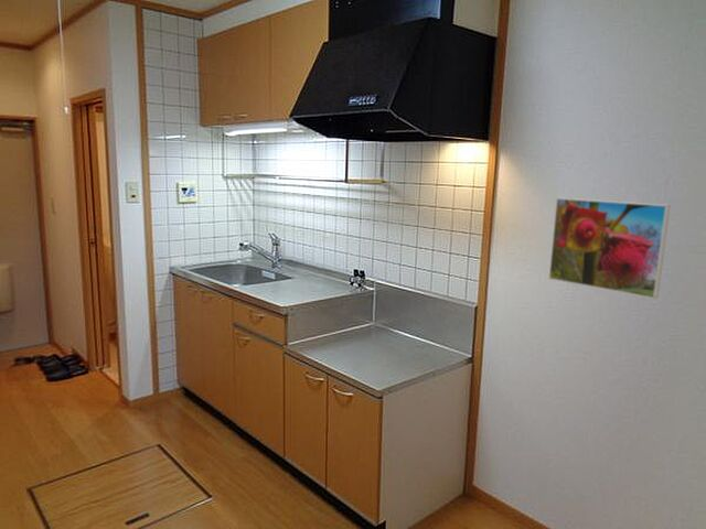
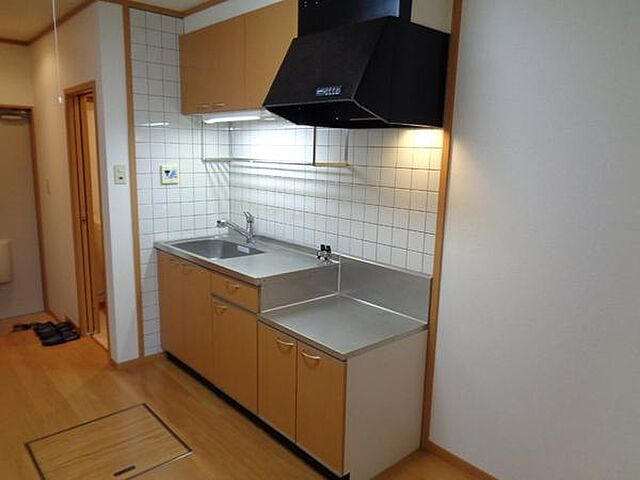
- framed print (603, 245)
